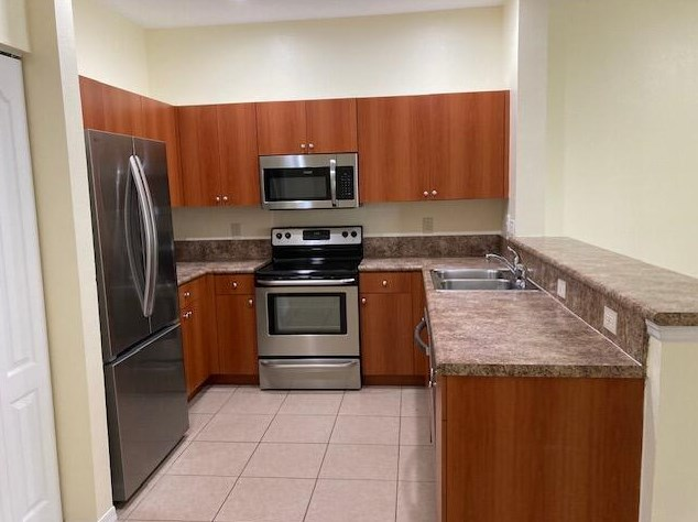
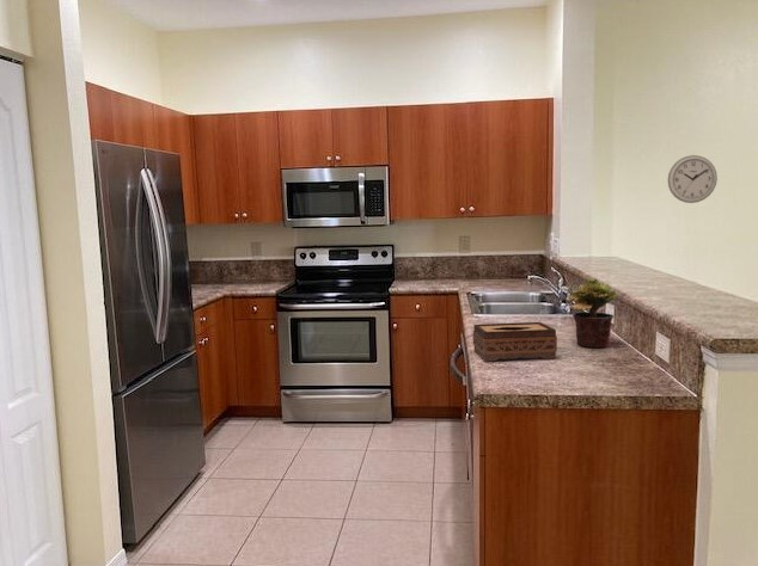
+ tissue box (513, 340)
+ wall clock (692, 179)
+ potted plant (591, 310)
